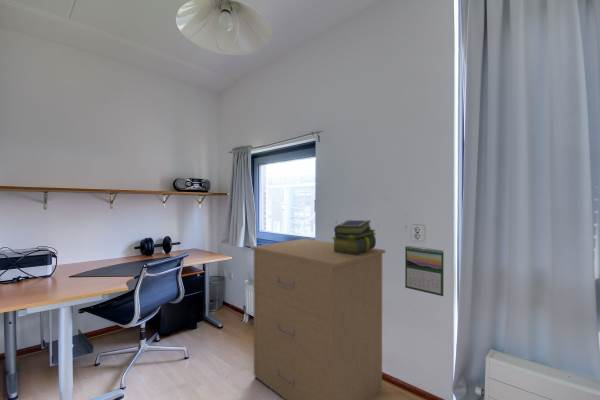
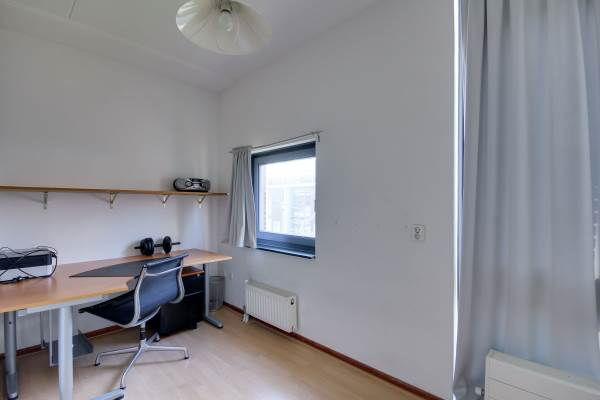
- calendar (423, 269)
- filing cabinet (316, 315)
- stack of books (354, 236)
